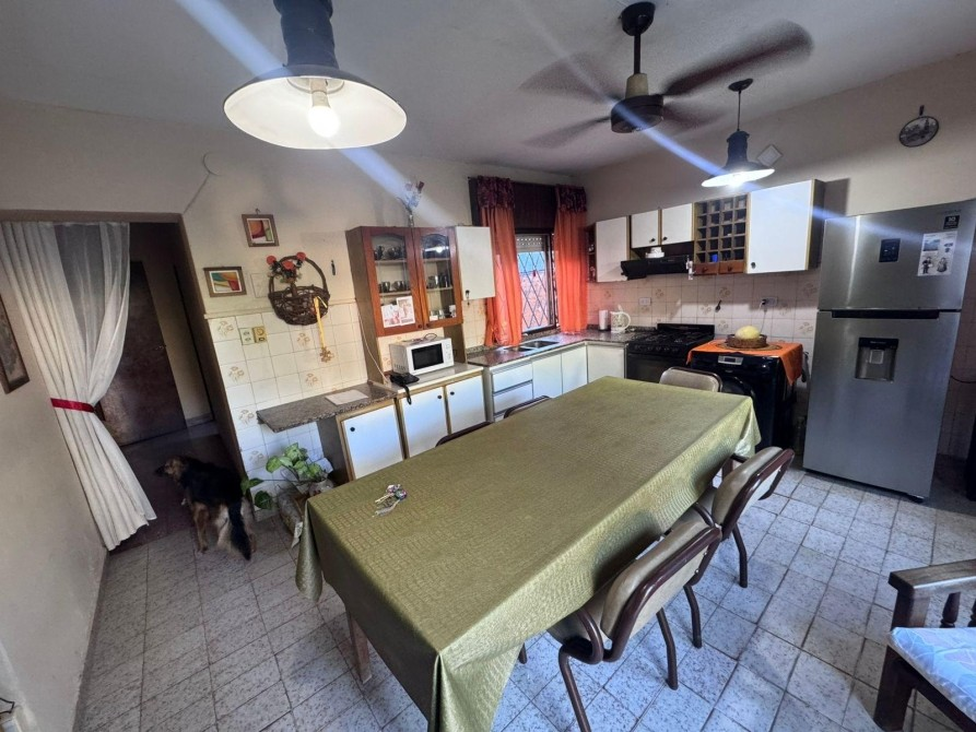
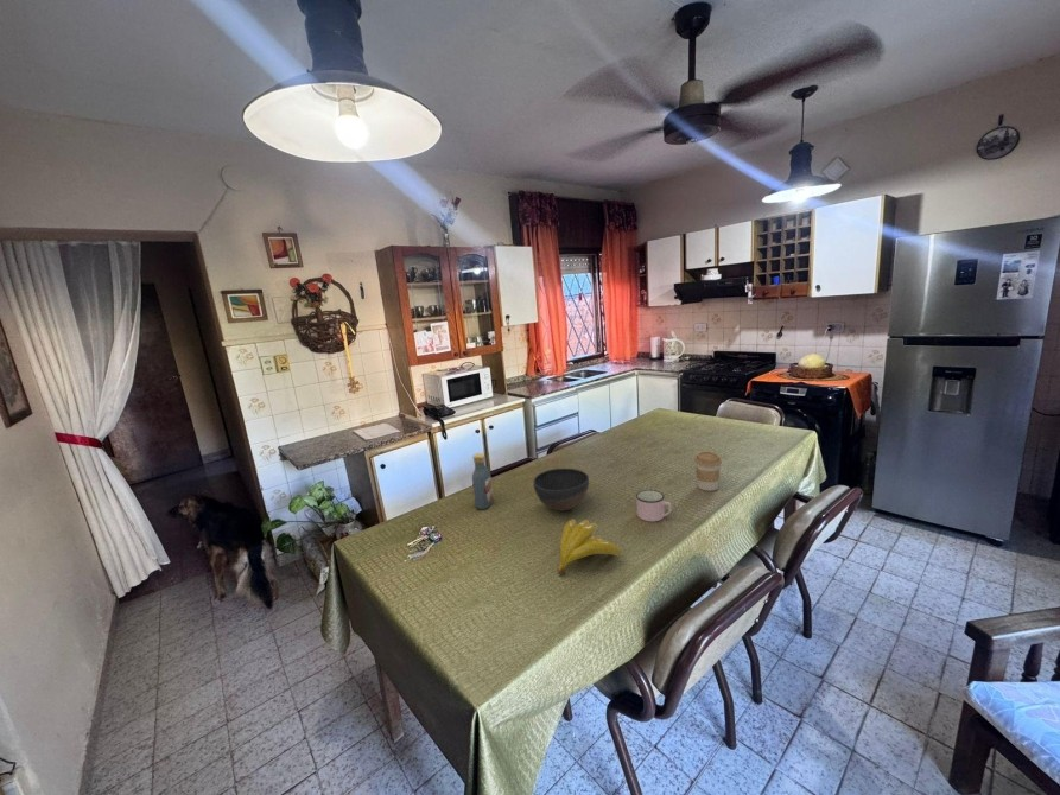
+ coffee cup (707, 470)
+ vodka (481, 479)
+ banana (578, 542)
+ bowl (561, 492)
+ mug (654, 507)
